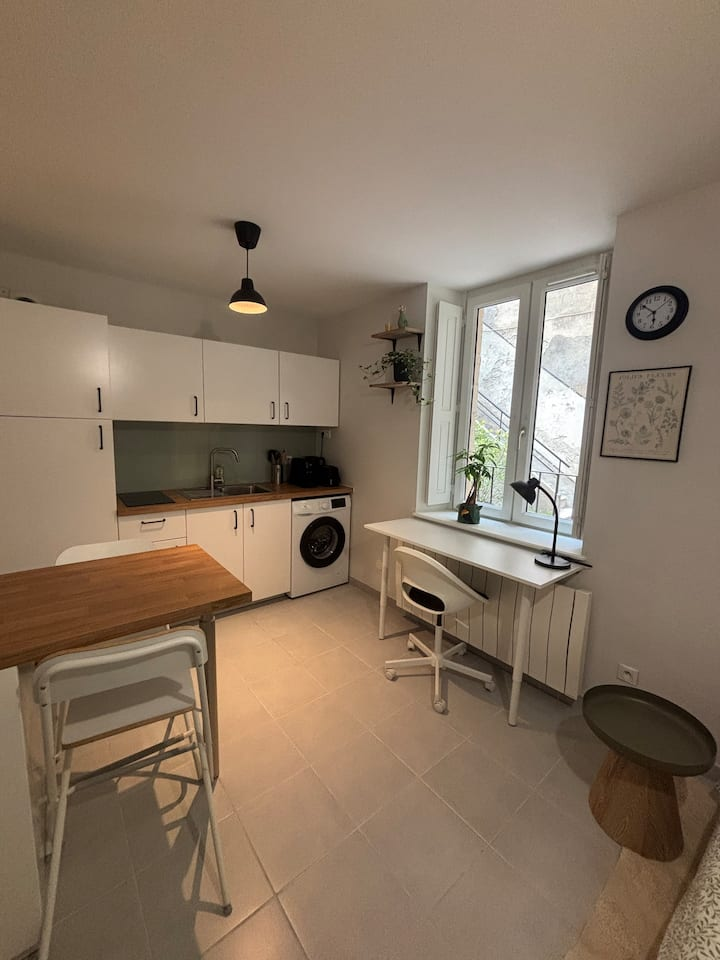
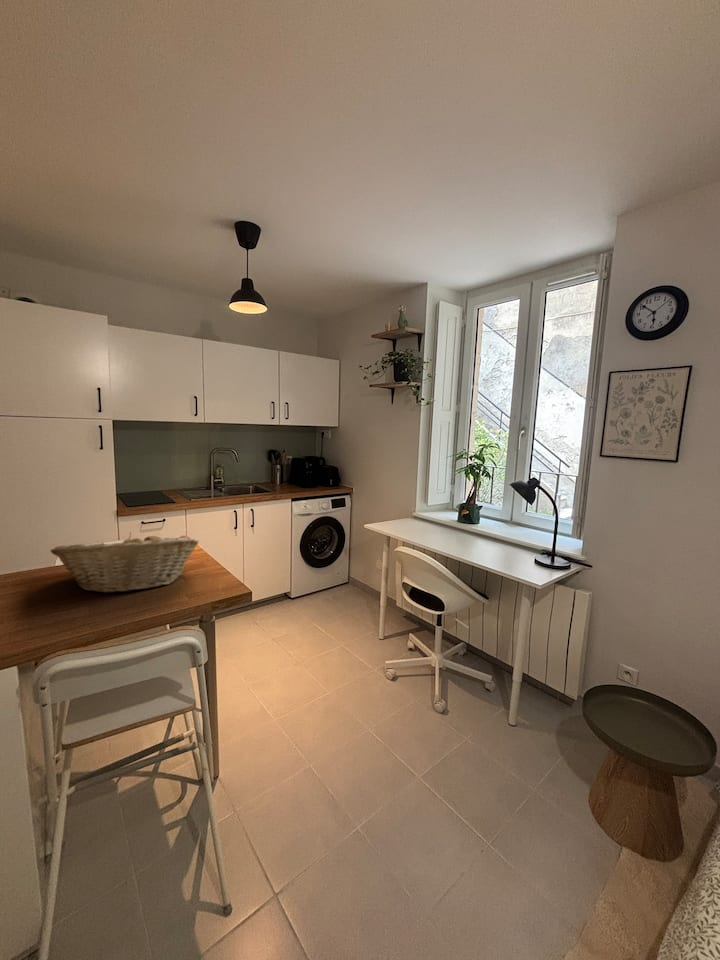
+ fruit basket (130, 555)
